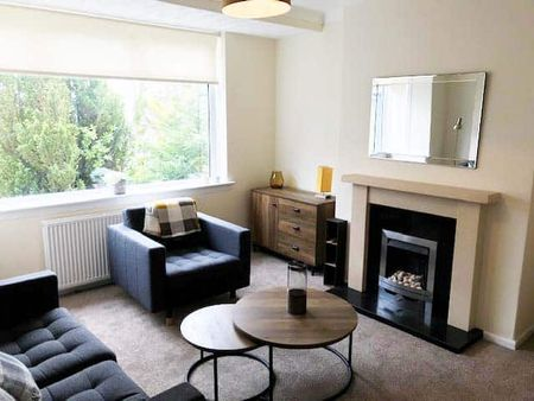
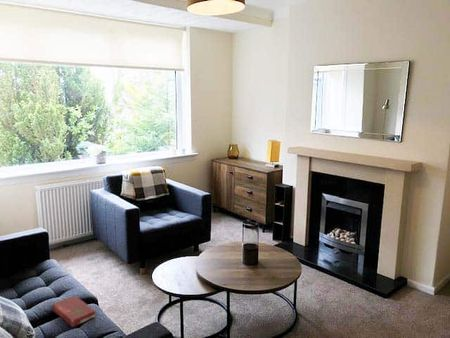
+ book (73, 310)
